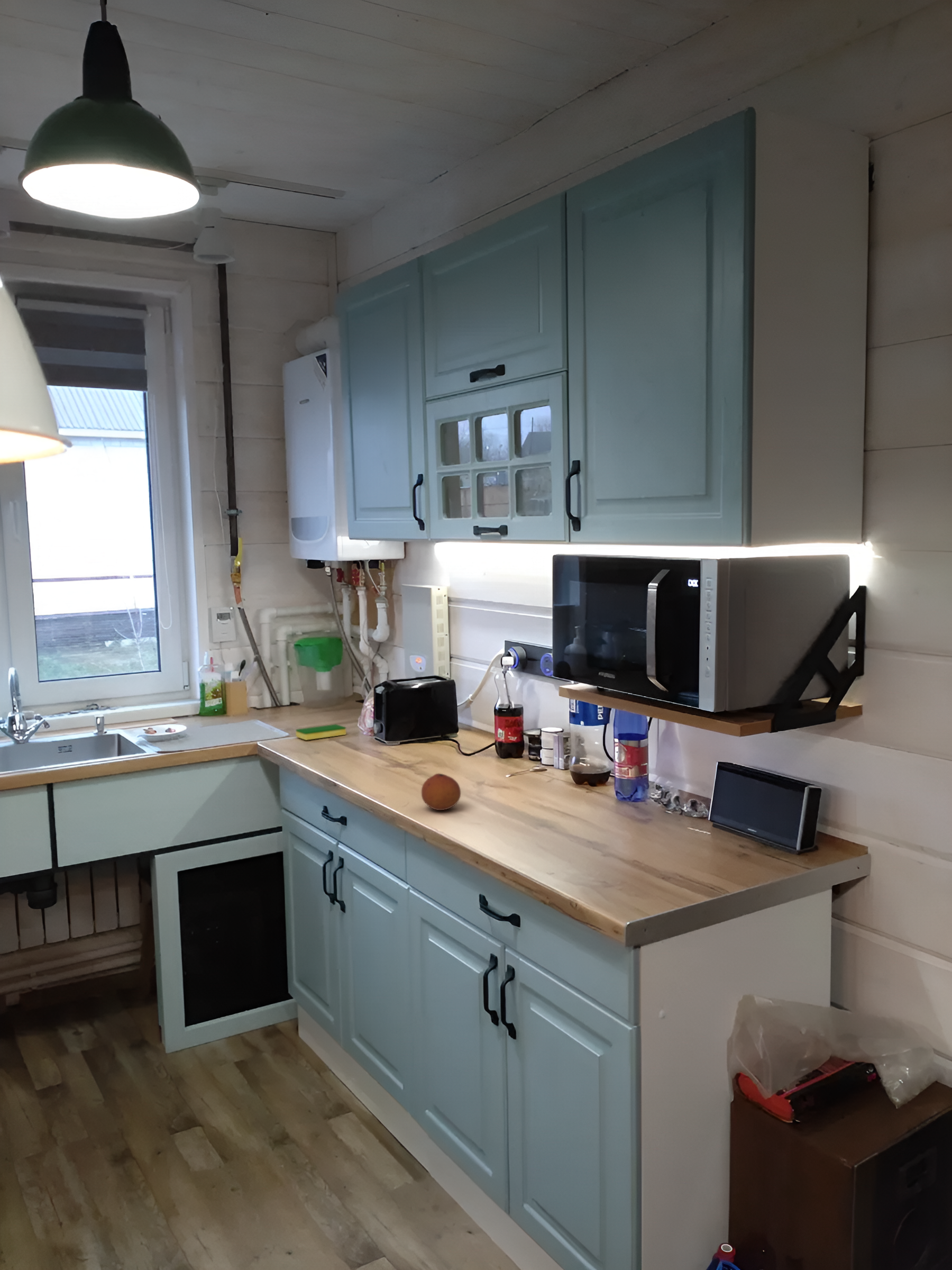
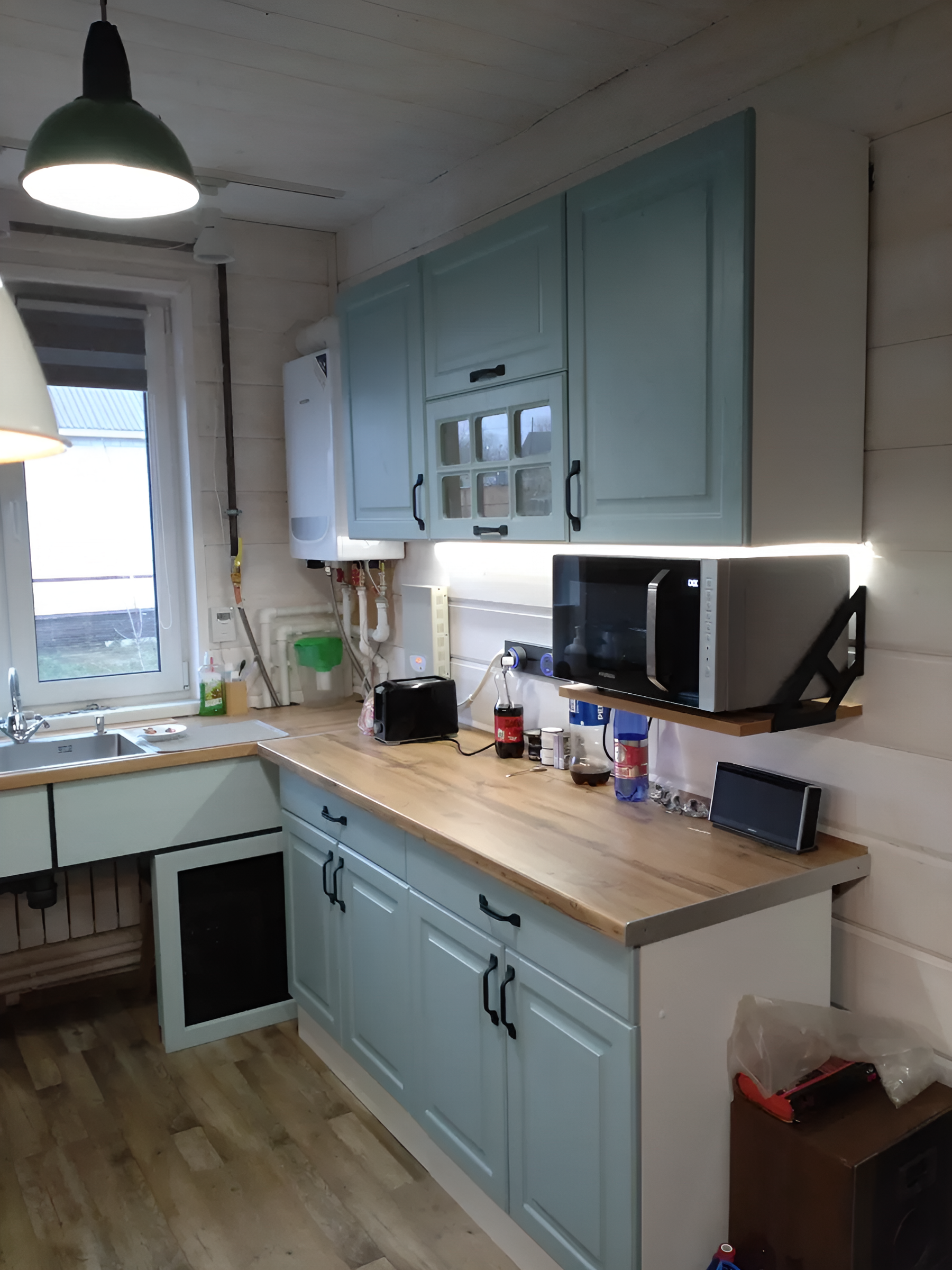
- fruit (441, 791)
- dish sponge (321, 732)
